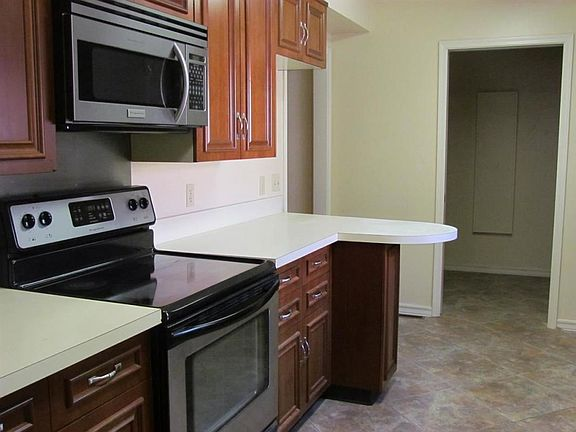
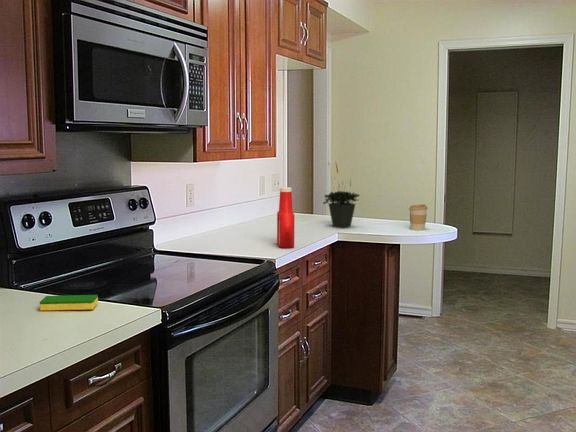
+ dish sponge (69, 302)
+ coffee cup (417, 216)
+ potted plant (341, 193)
+ soap bottle (285, 216)
